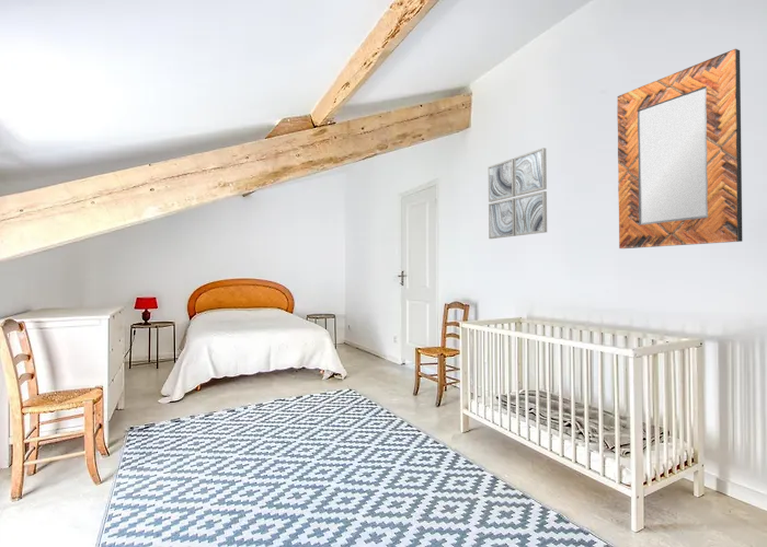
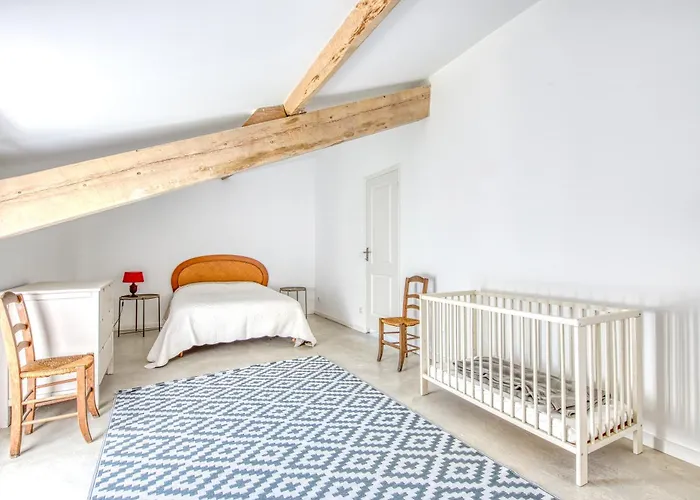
- wall art (514, 196)
- home mirror (672, 160)
